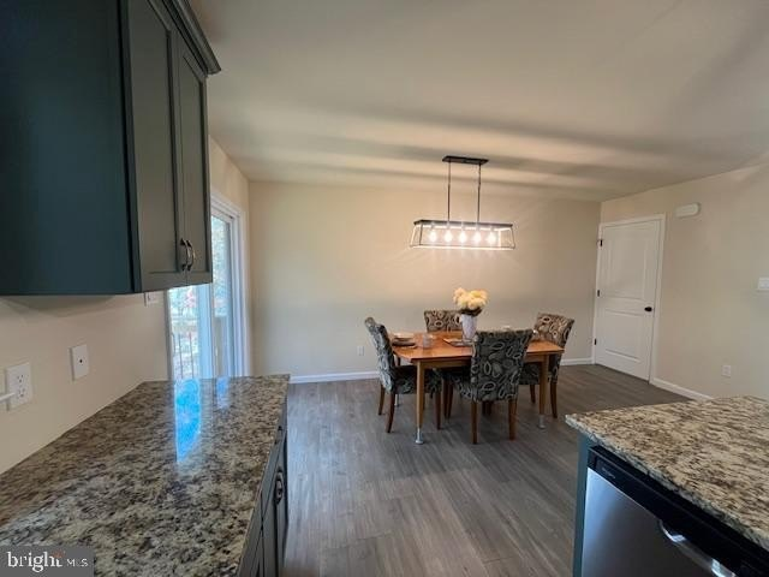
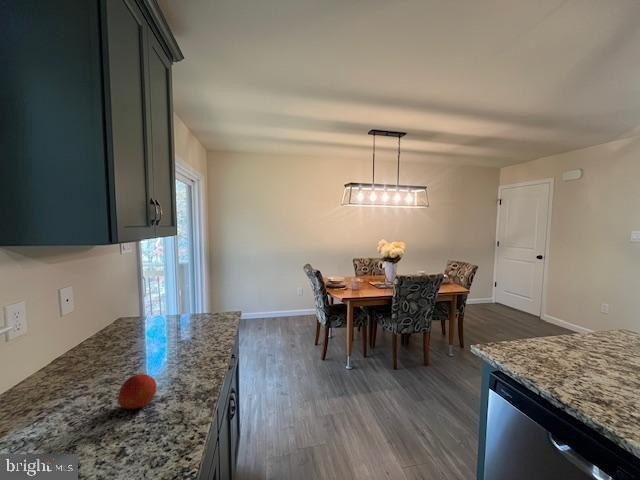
+ fruit (138, 390)
